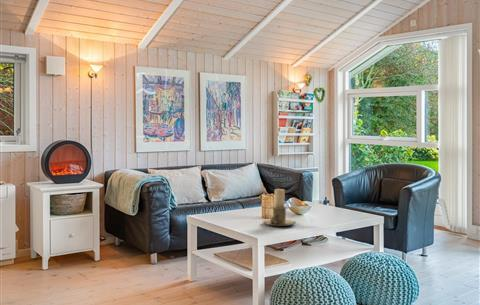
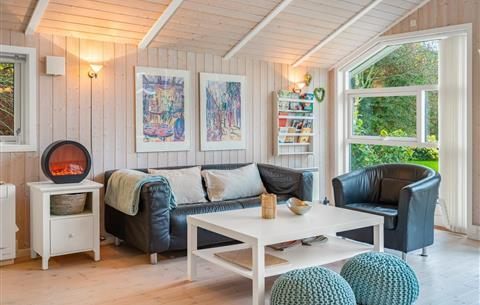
- candle holder (279, 206)
